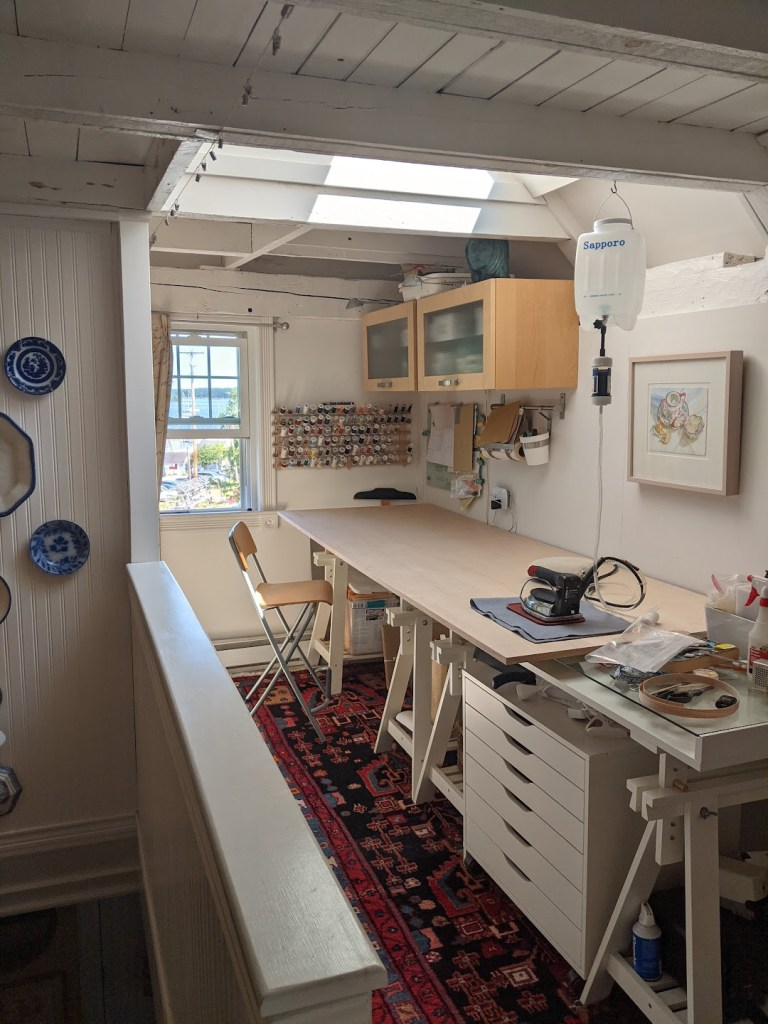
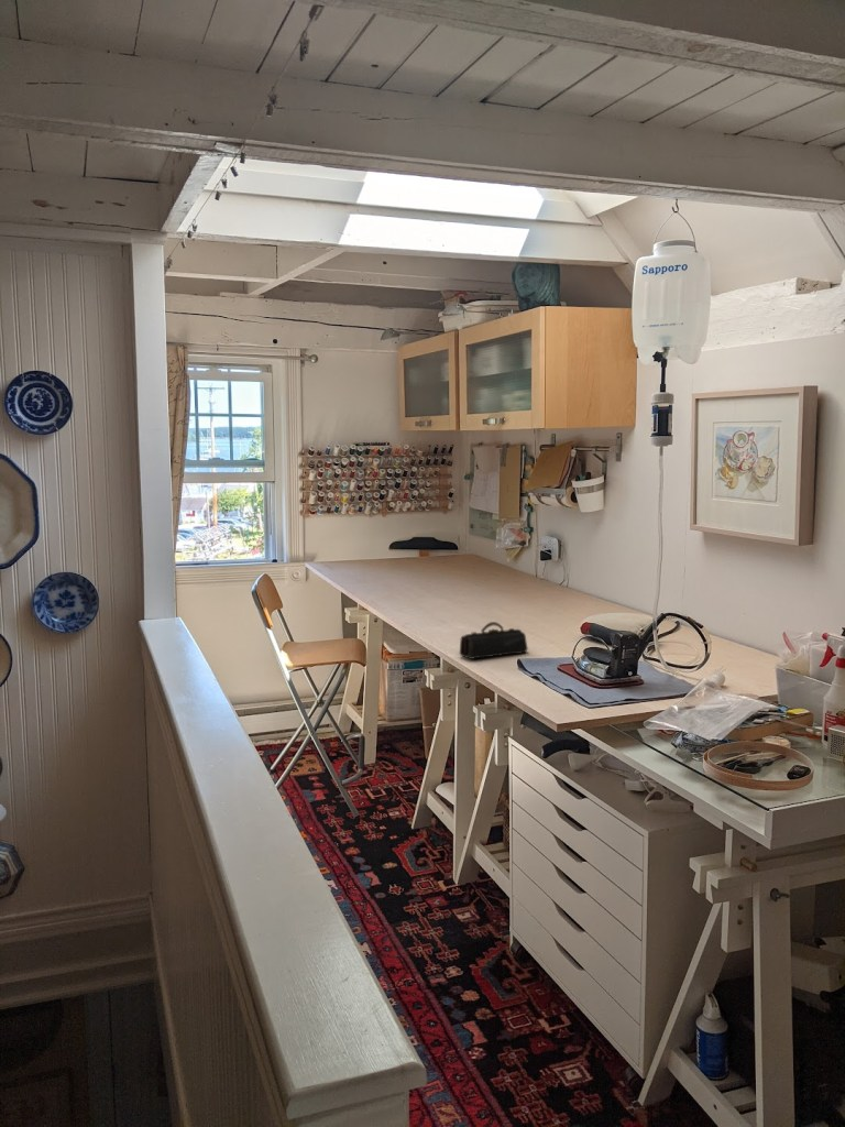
+ pencil case (493, 637)
